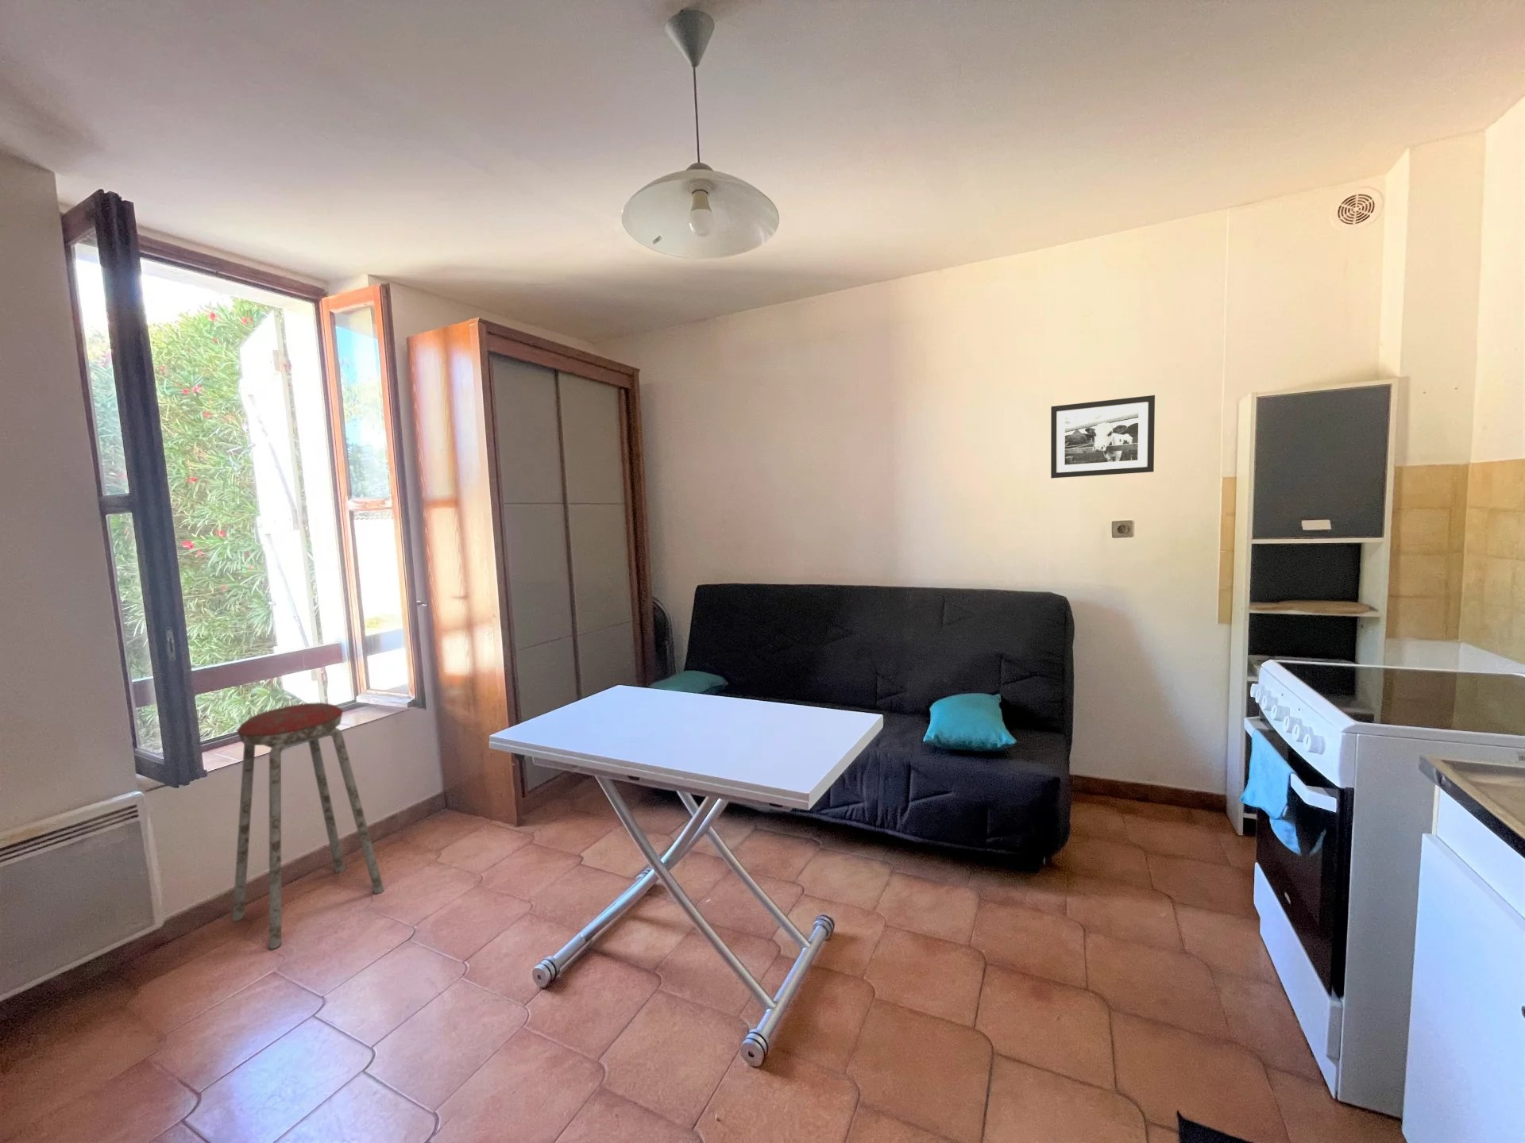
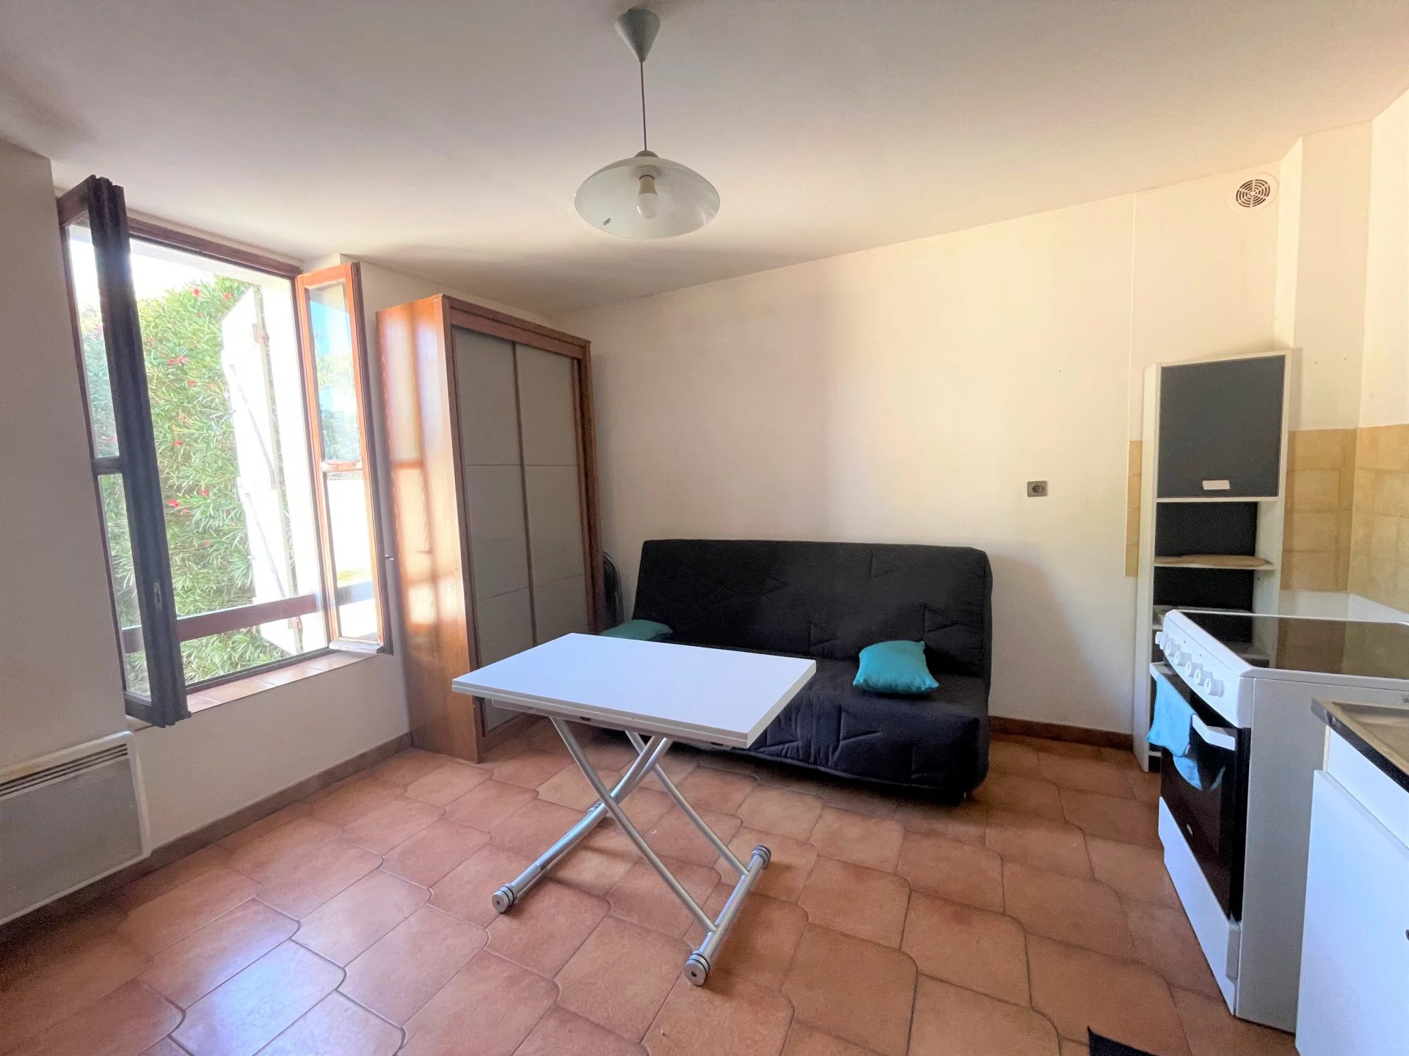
- picture frame (1100, 438)
- music stool (280, 809)
